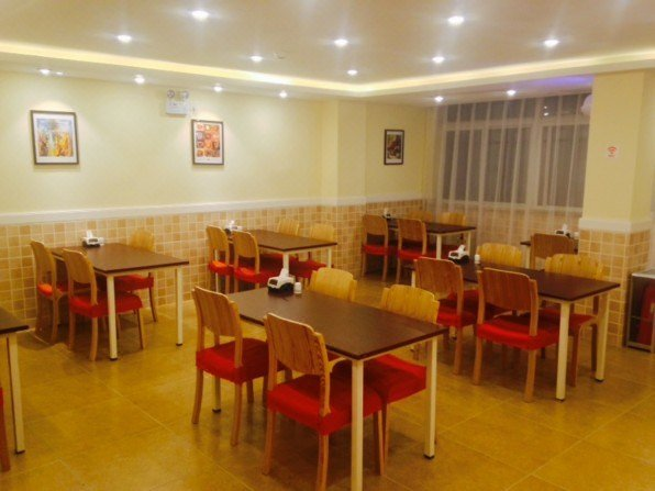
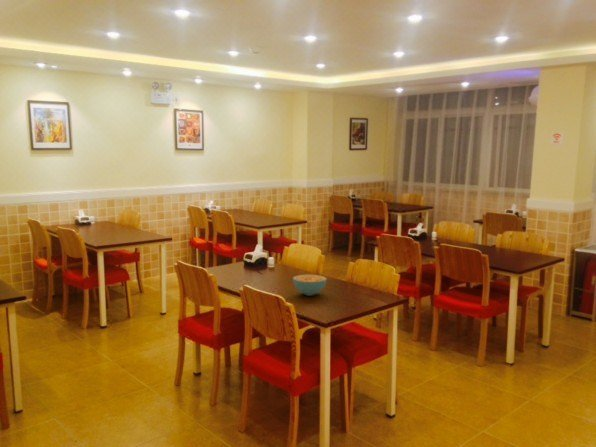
+ cereal bowl (309, 286)
